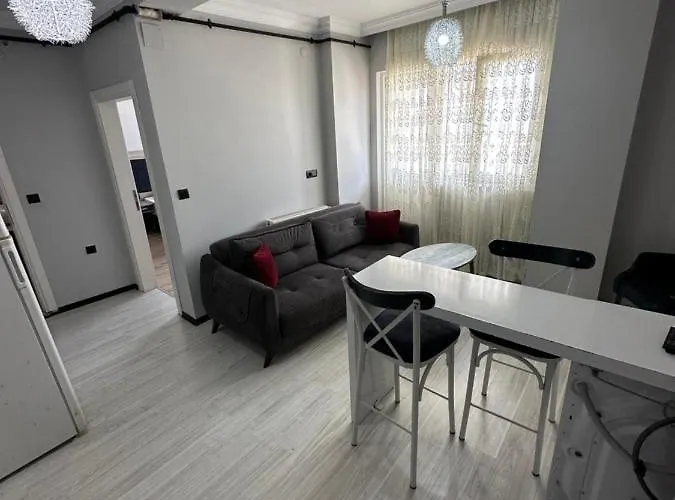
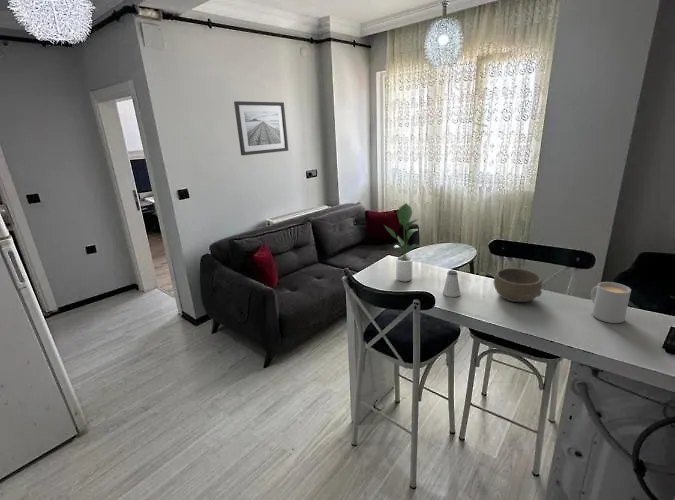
+ wall art (263, 128)
+ potted plant (402, 244)
+ mug (608, 301)
+ saltshaker (452, 282)
+ bowl (516, 286)
